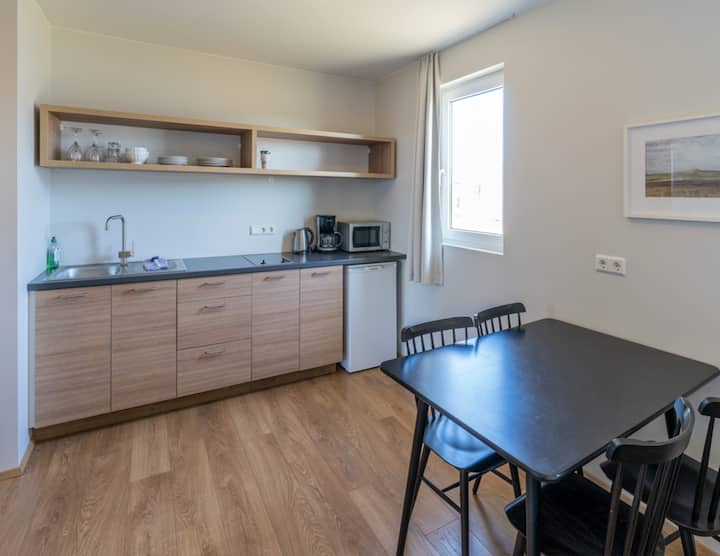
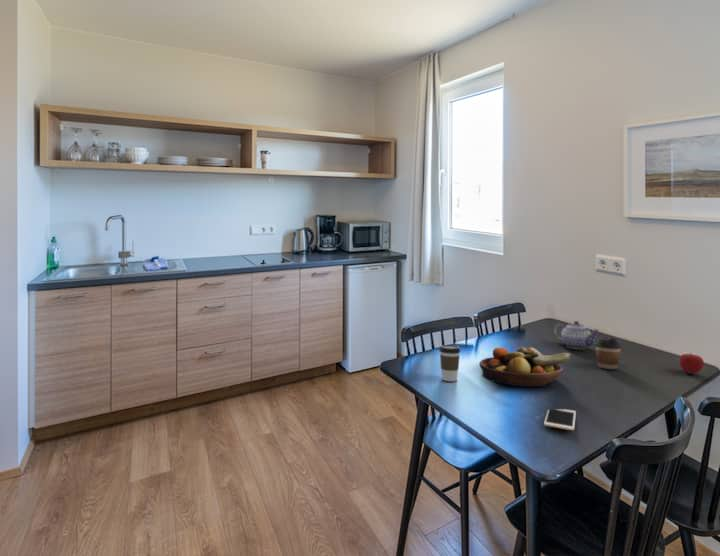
+ teapot (575, 334)
+ apple (690, 363)
+ coffee cup (449, 362)
+ fruit bowl (520, 361)
+ cell phone (560, 417)
+ coffee cup (607, 352)
